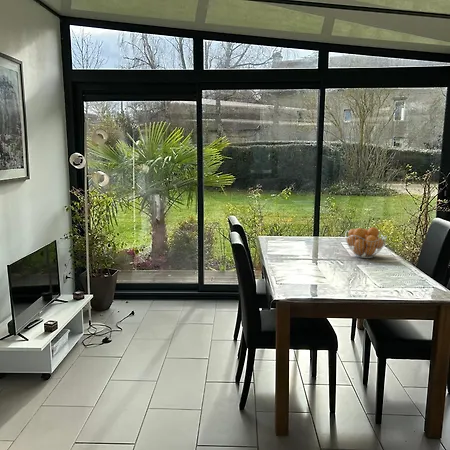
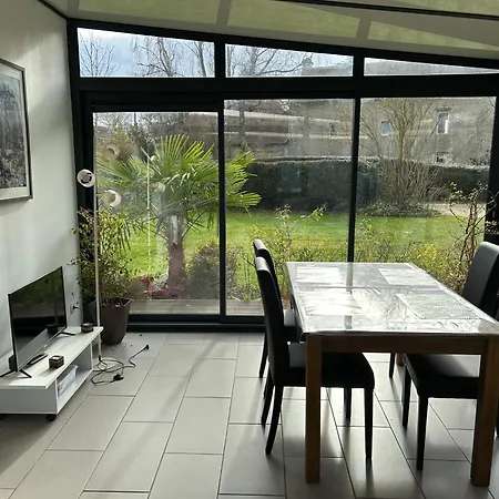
- fruit basket (365, 241)
